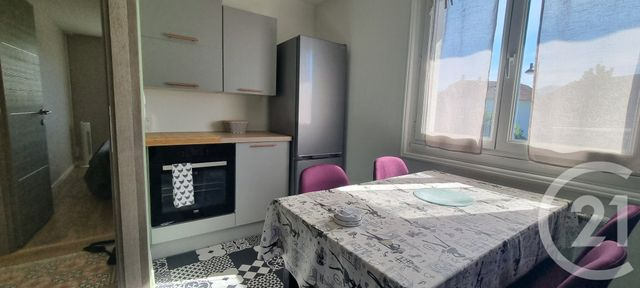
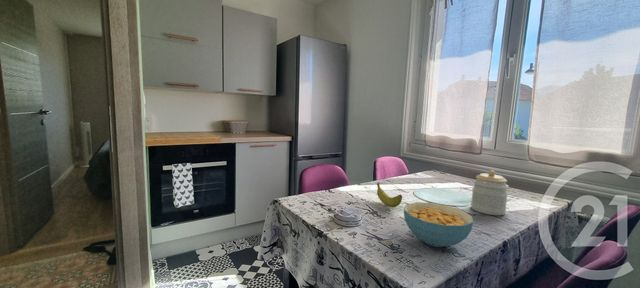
+ banana (388, 197)
+ jar (489, 190)
+ cereal bowl (435, 227)
